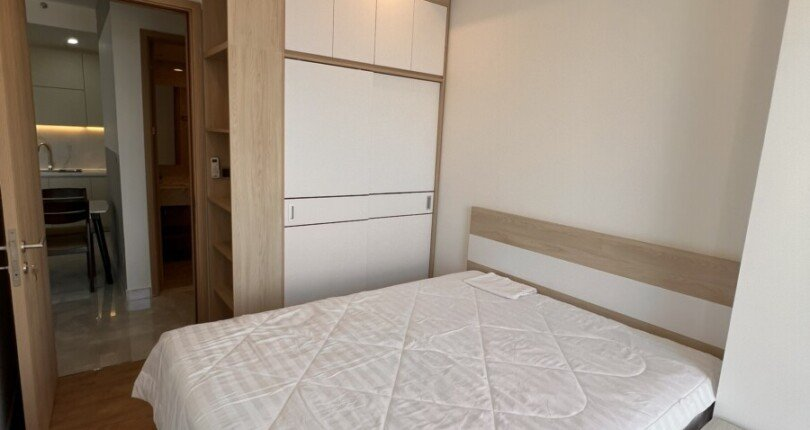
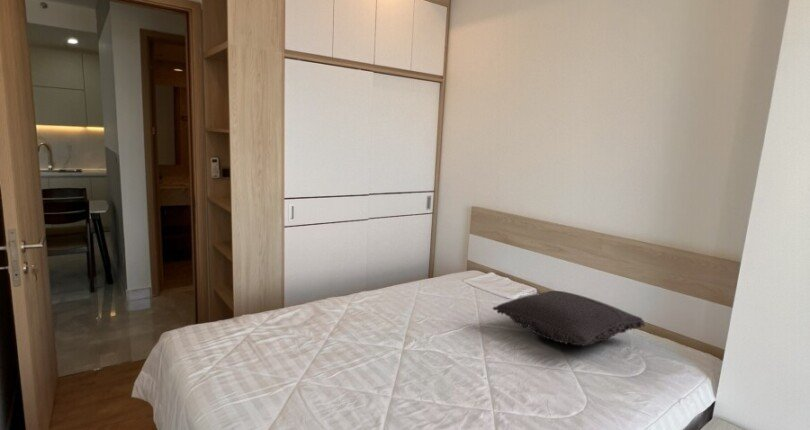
+ pillow (567, 316)
